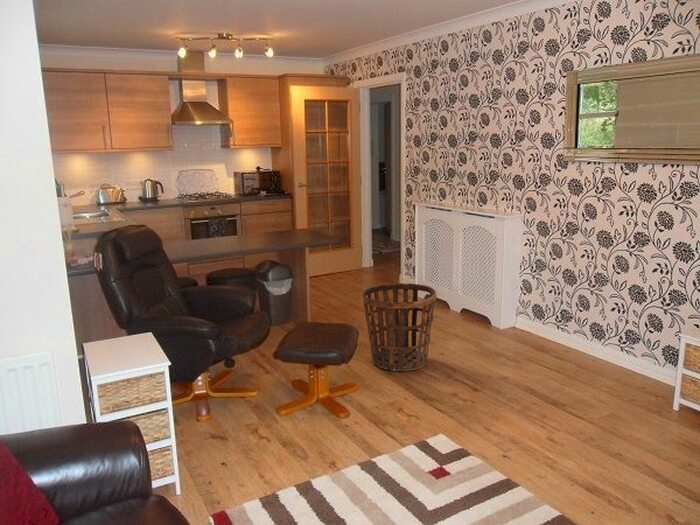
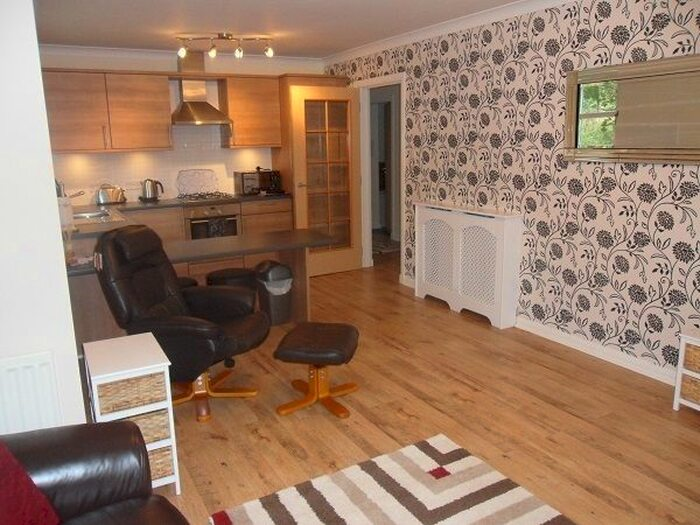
- basket (399, 326)
